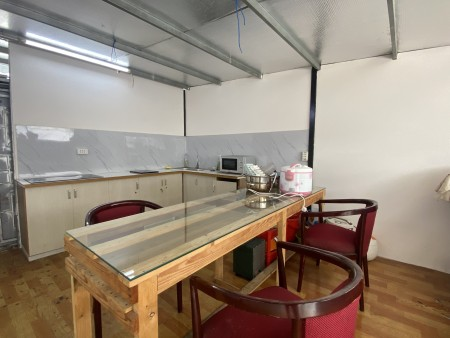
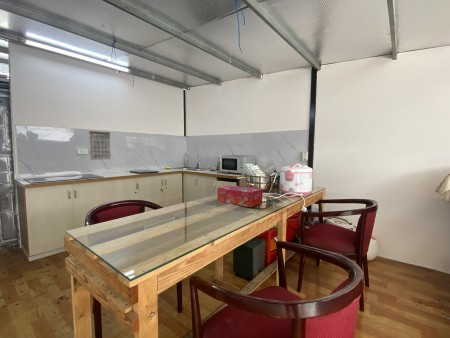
+ calendar (100, 142)
+ tissue box (239, 195)
